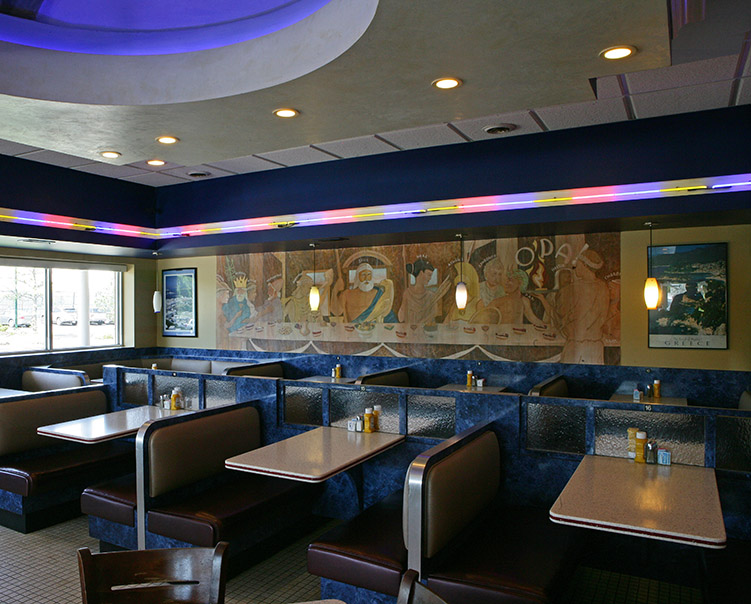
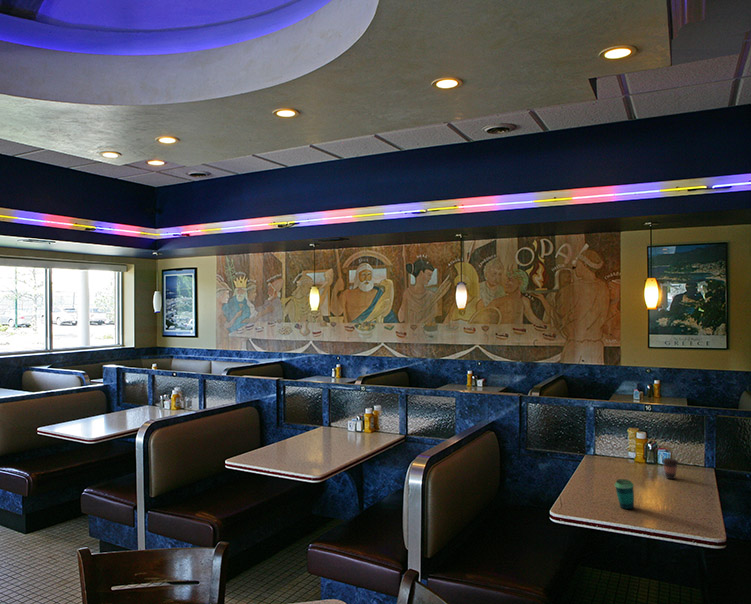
+ coffee cup (670, 468)
+ cup (624, 494)
